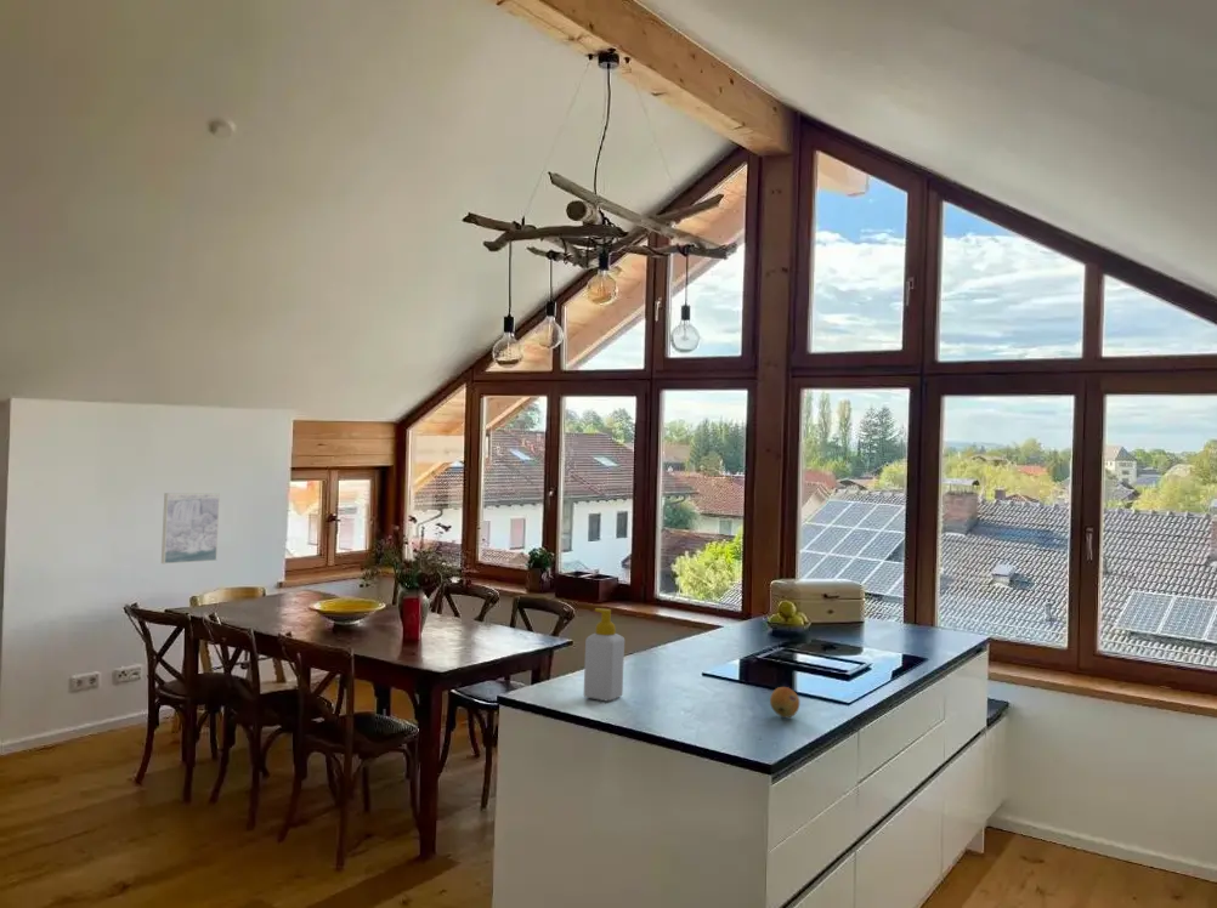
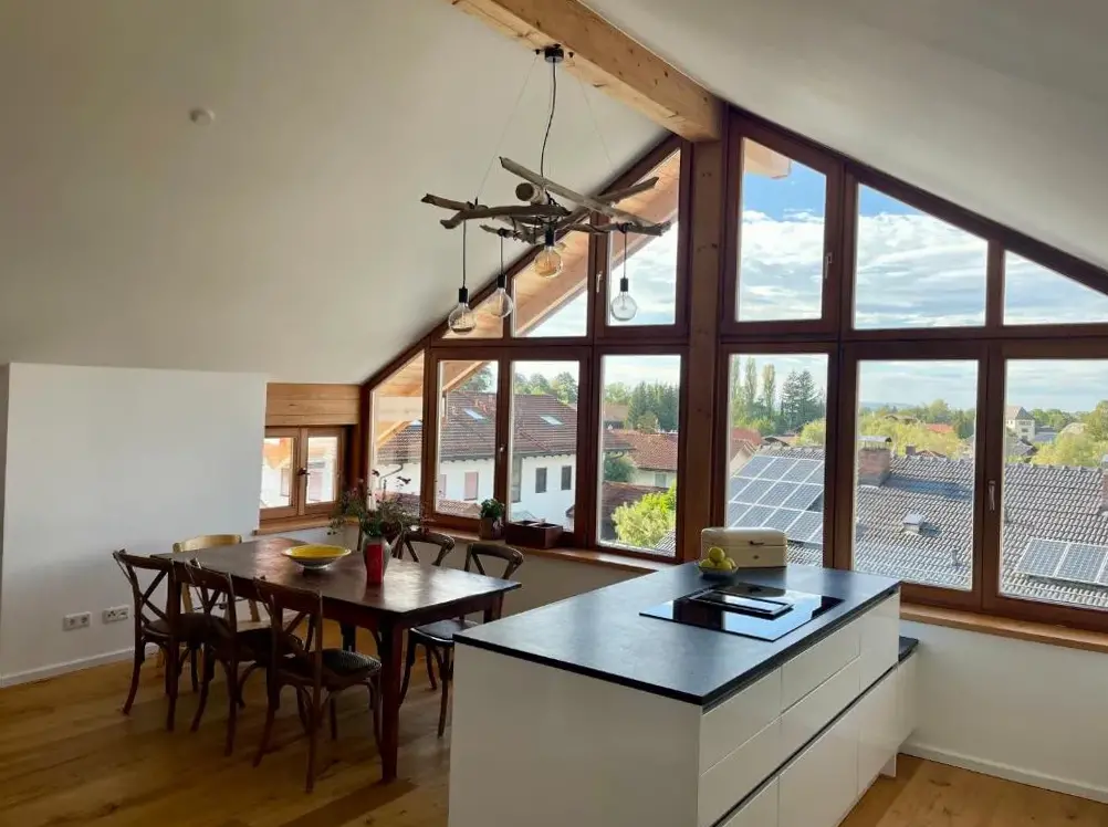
- soap bottle (604, 653)
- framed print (191, 527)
- fruit (783, 702)
